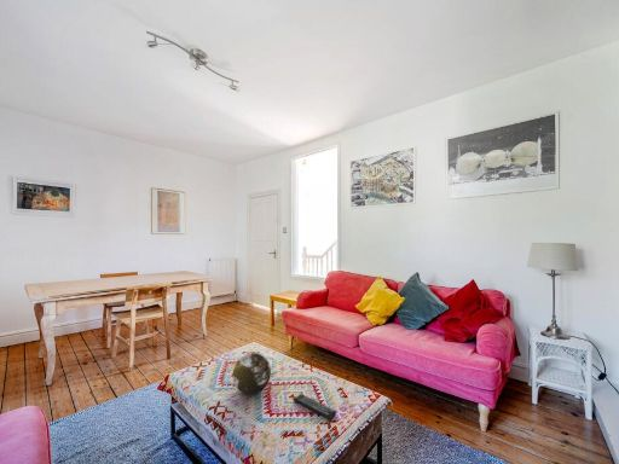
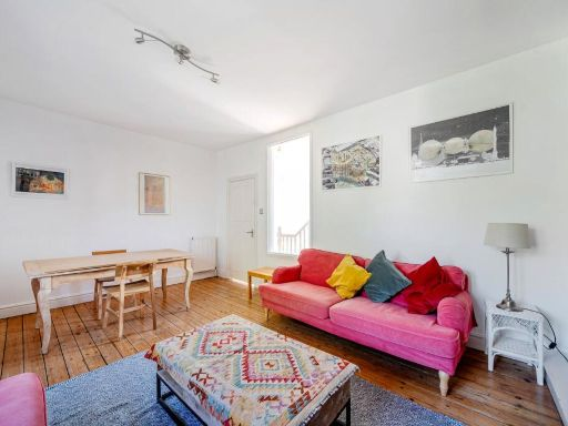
- remote control (313, 406)
- decorative orb (251, 372)
